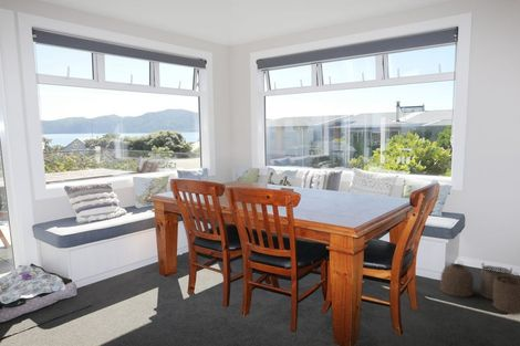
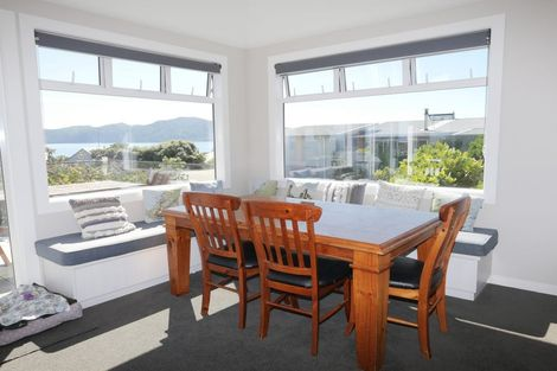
- woven basket (487, 279)
